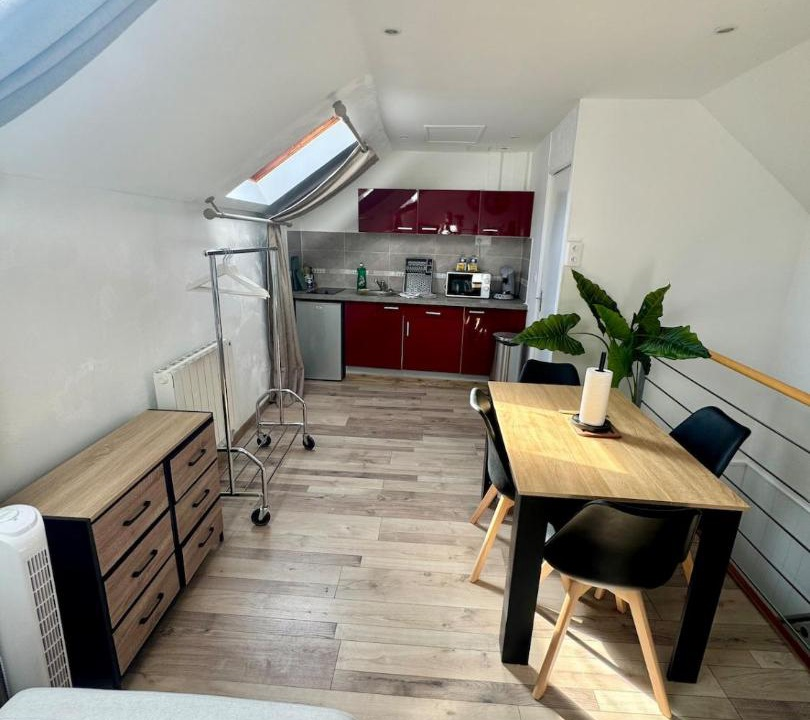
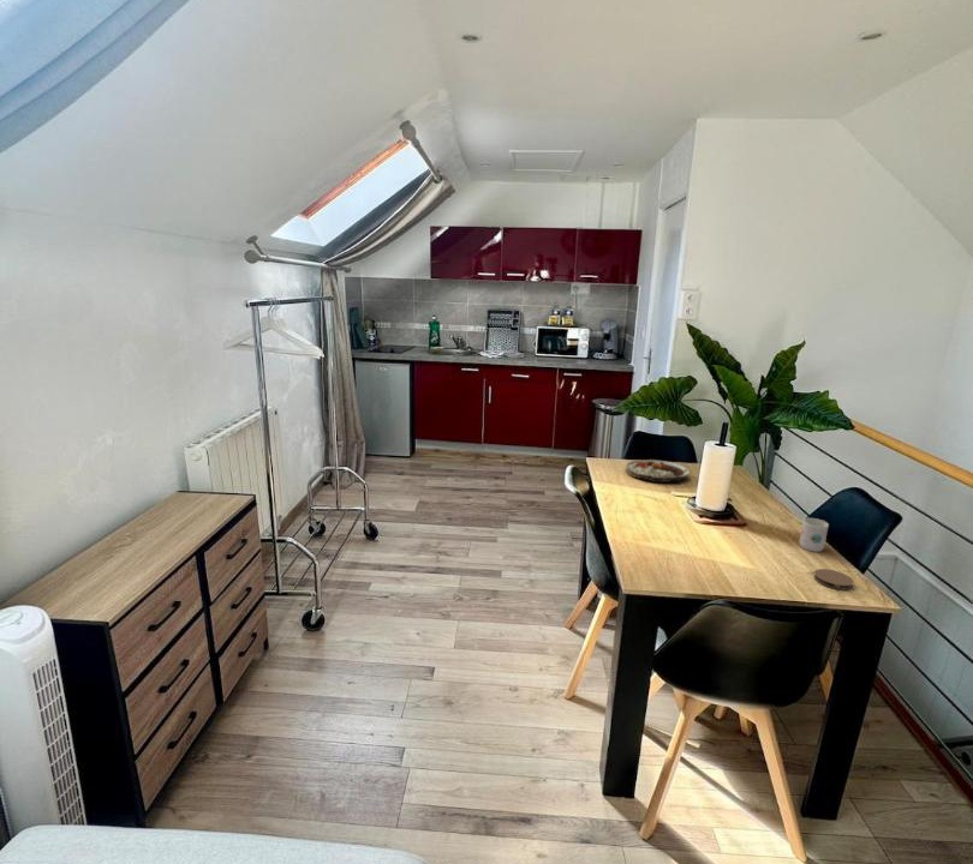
+ coaster (832, 578)
+ mug (812, 530)
+ plate (656, 468)
